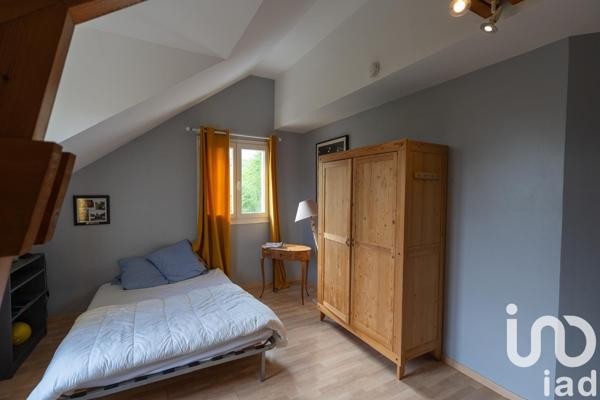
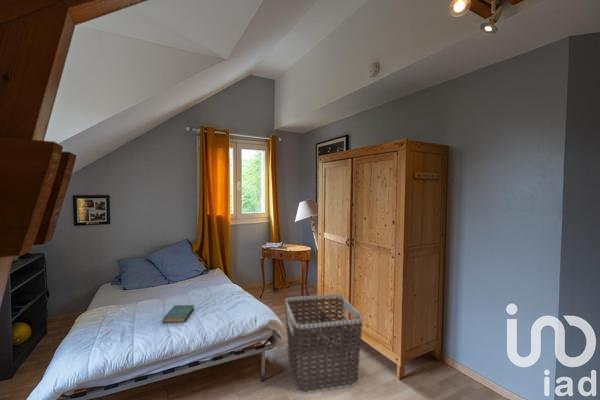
+ clothes hamper (320, 338)
+ book (179, 313)
